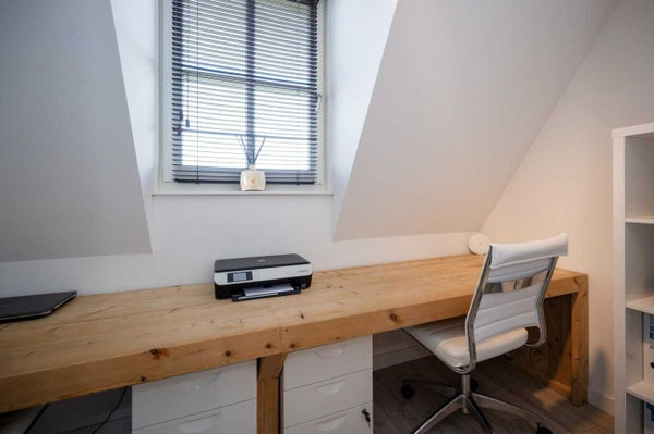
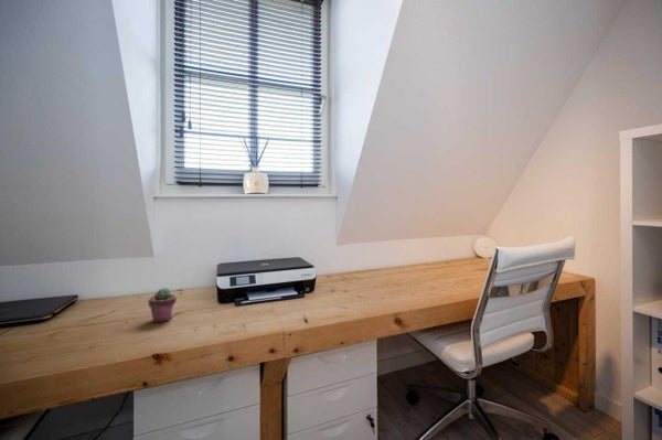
+ potted succulent (162, 303)
